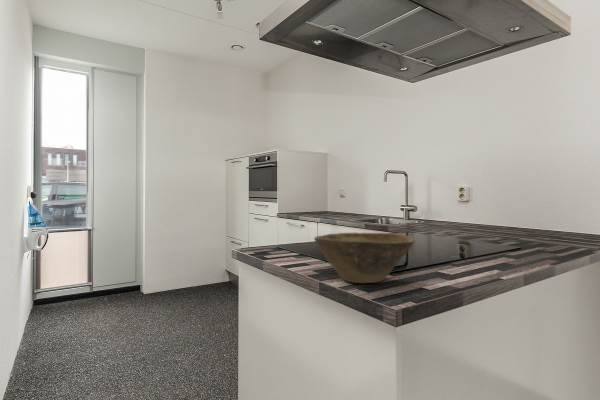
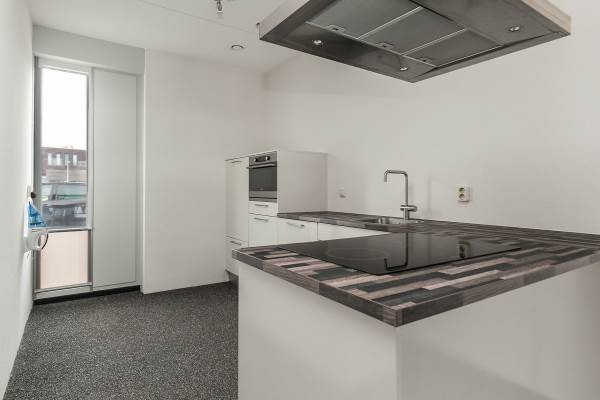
- bowl (362, 257)
